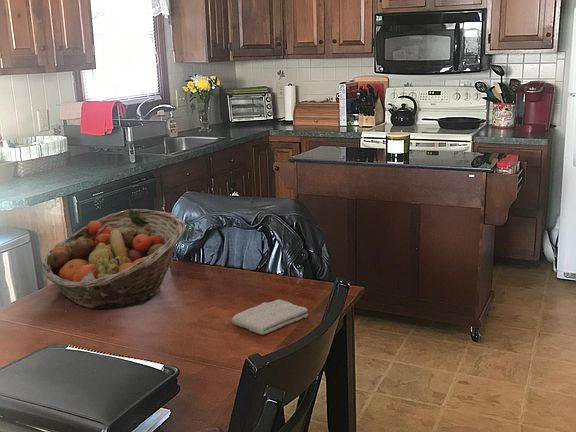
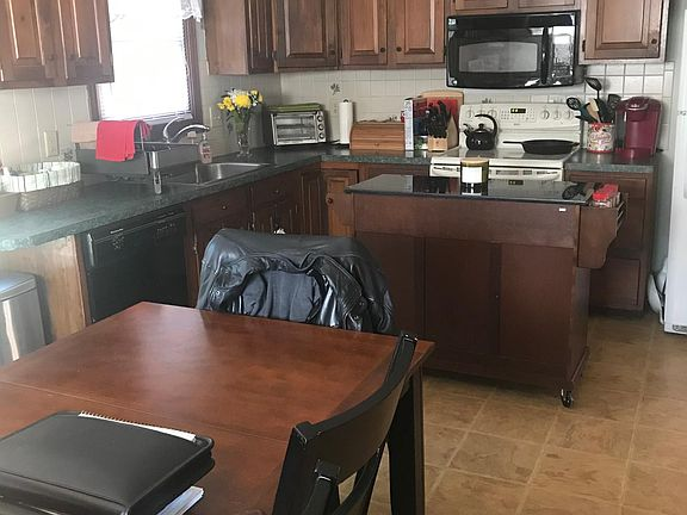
- fruit basket (115, 255)
- washcloth (271, 315)
